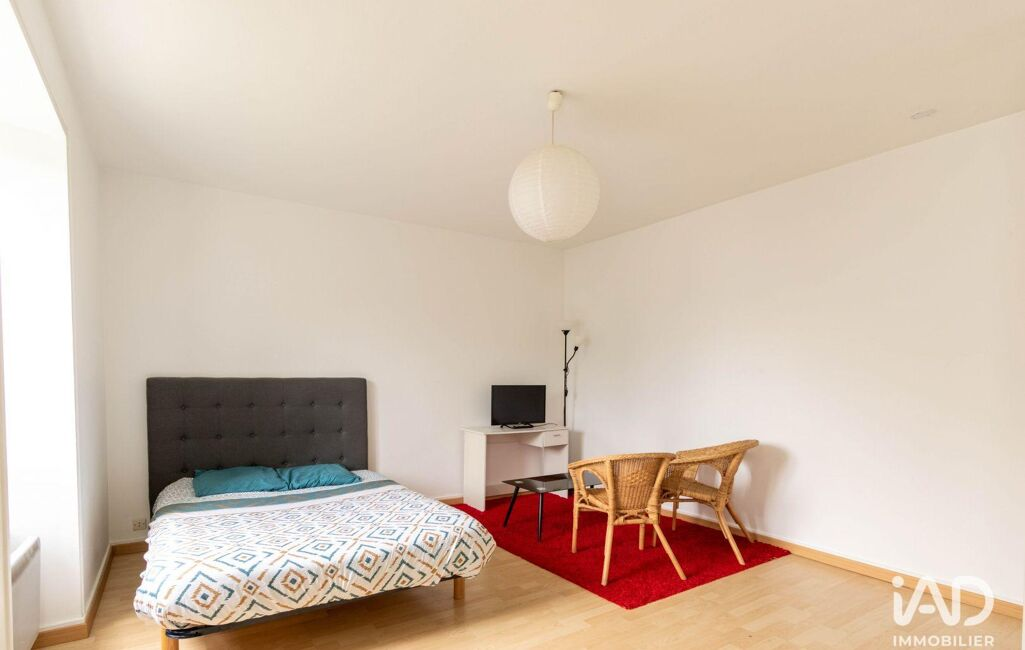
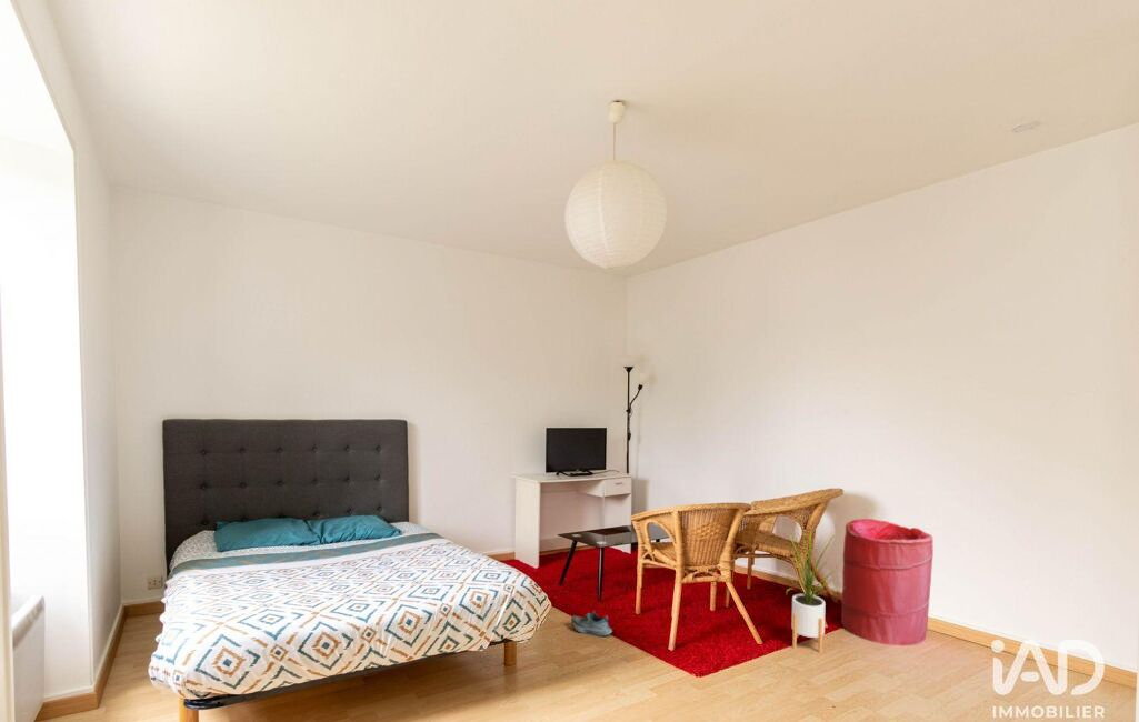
+ shoe (590, 621)
+ laundry hamper (886, 578)
+ house plant (810, 585)
